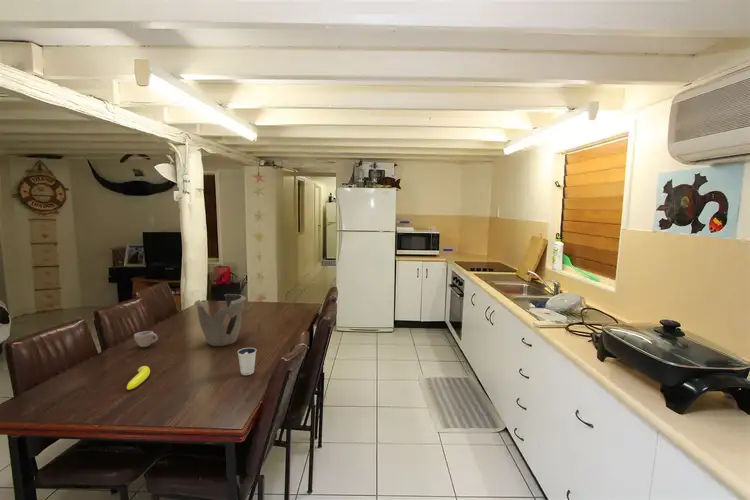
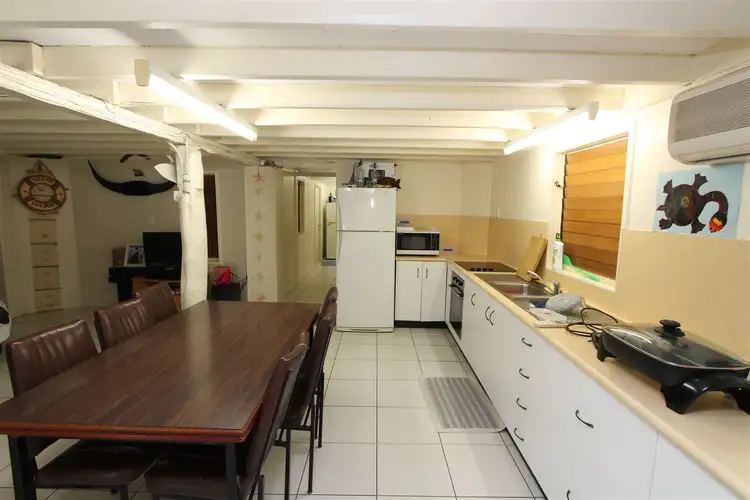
- banana (136, 376)
- cup (147, 339)
- decorative bowl (222, 320)
- dixie cup (247, 361)
